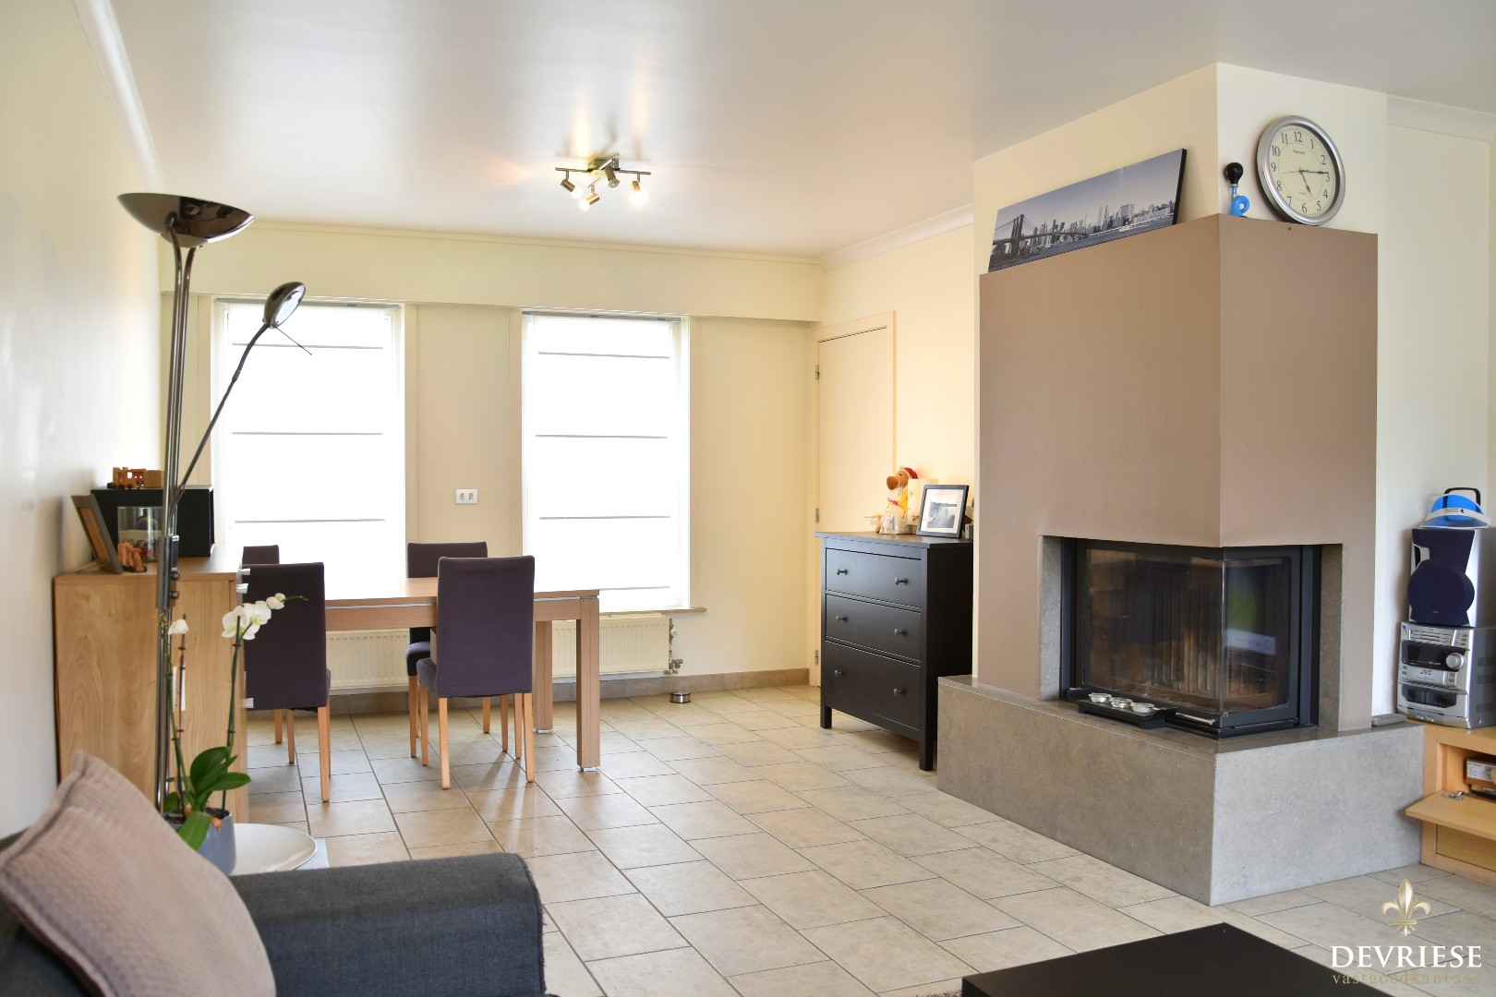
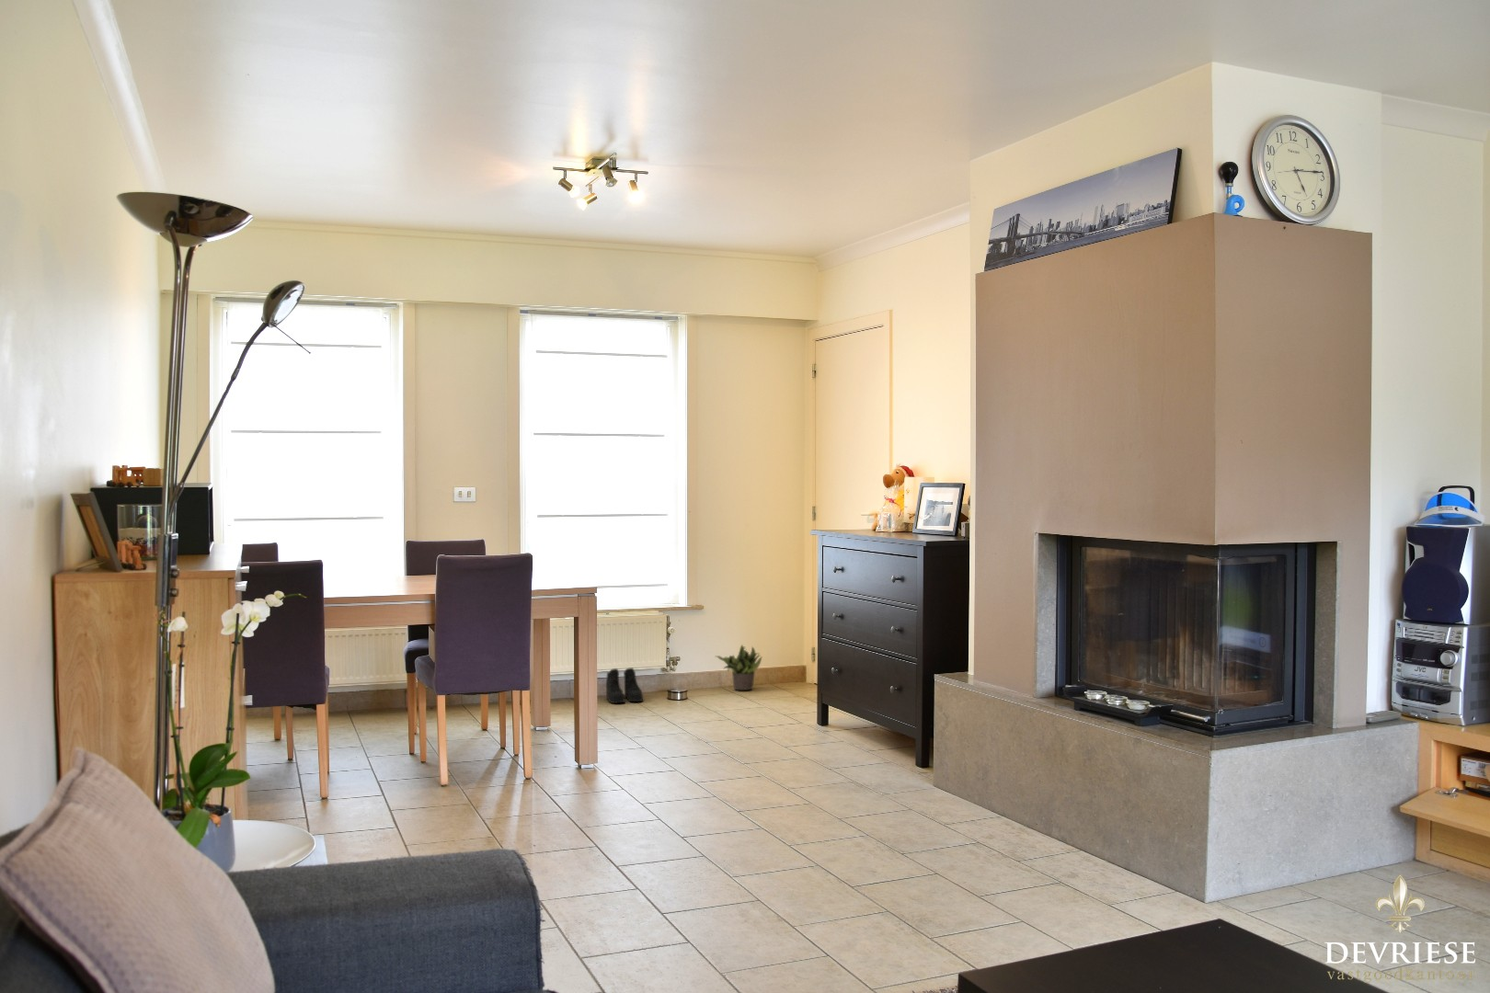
+ potted plant (737, 666)
+ boots (624, 684)
